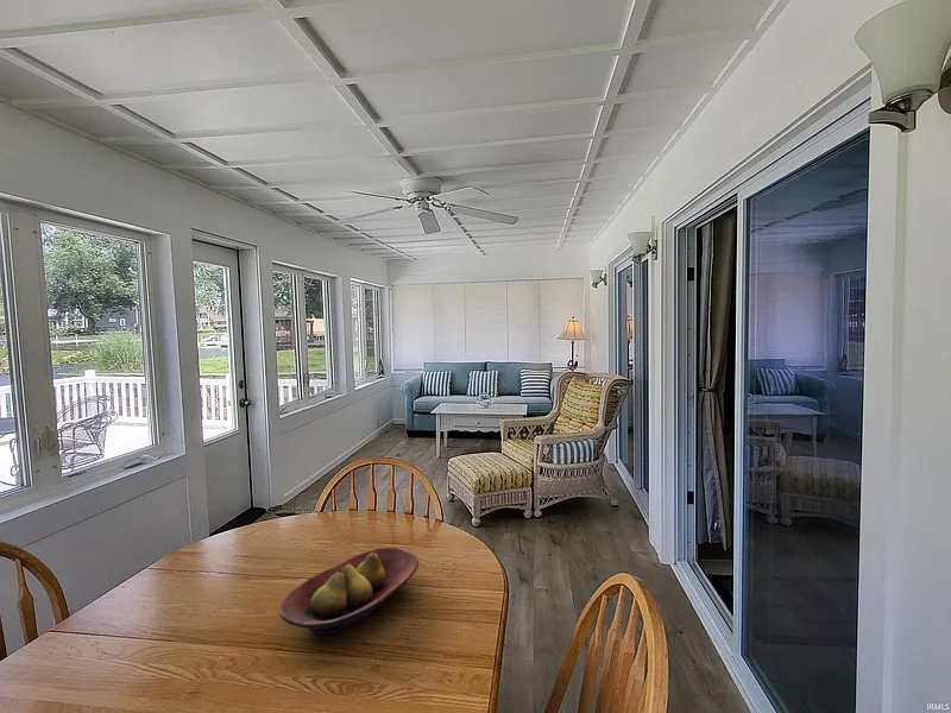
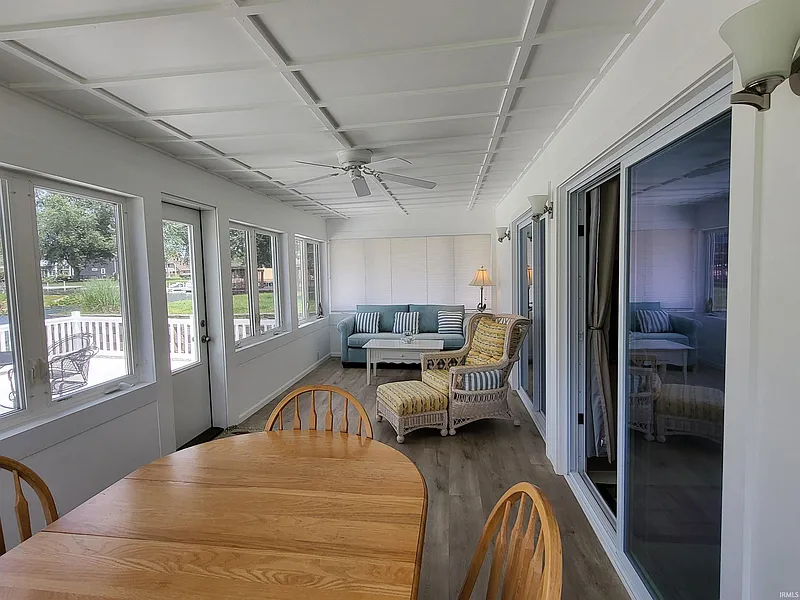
- fruit bowl (354, 582)
